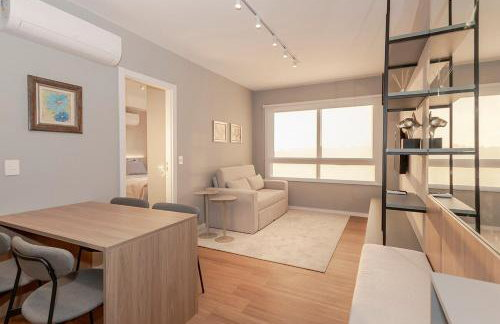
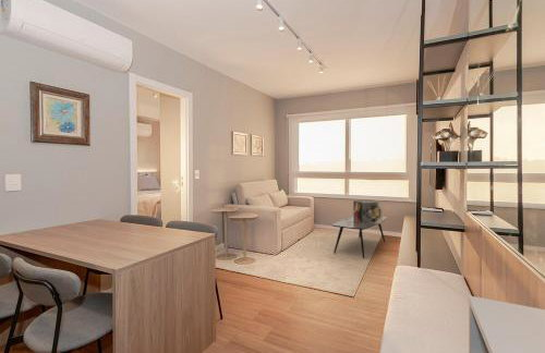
+ decorative cube (367, 211)
+ coffee table (361, 233)
